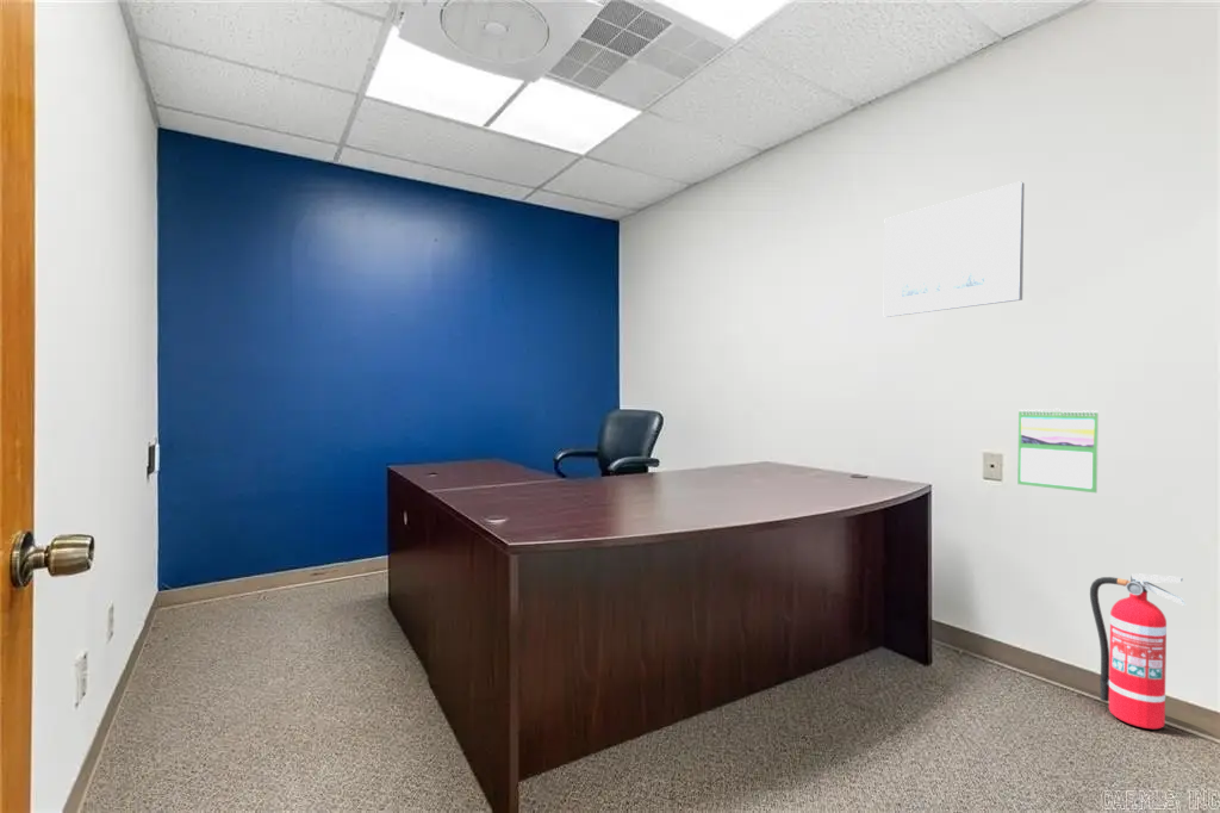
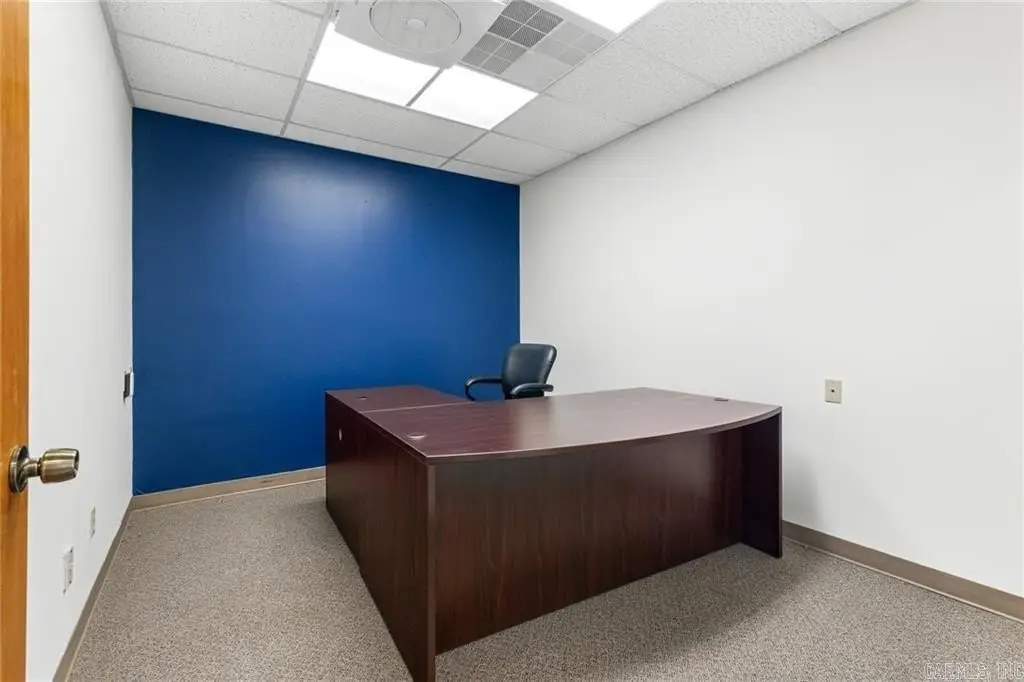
- wall art (947, 255)
- calendar (1056, 448)
- fire extinguisher (1133, 644)
